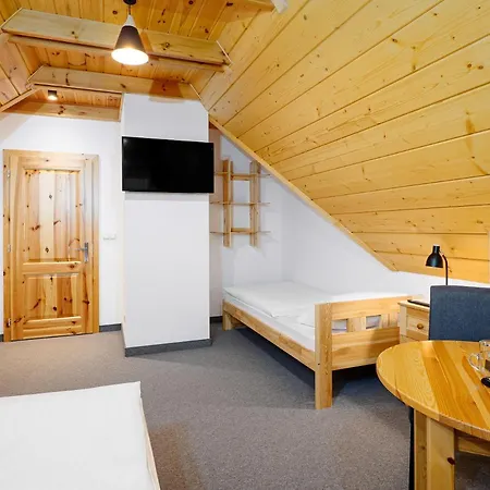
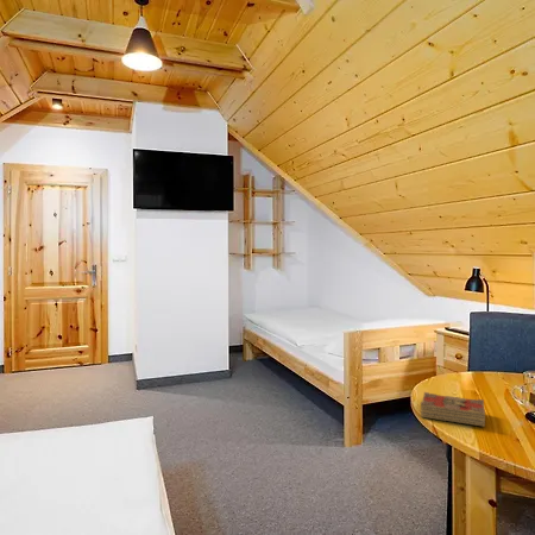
+ book (452, 407)
